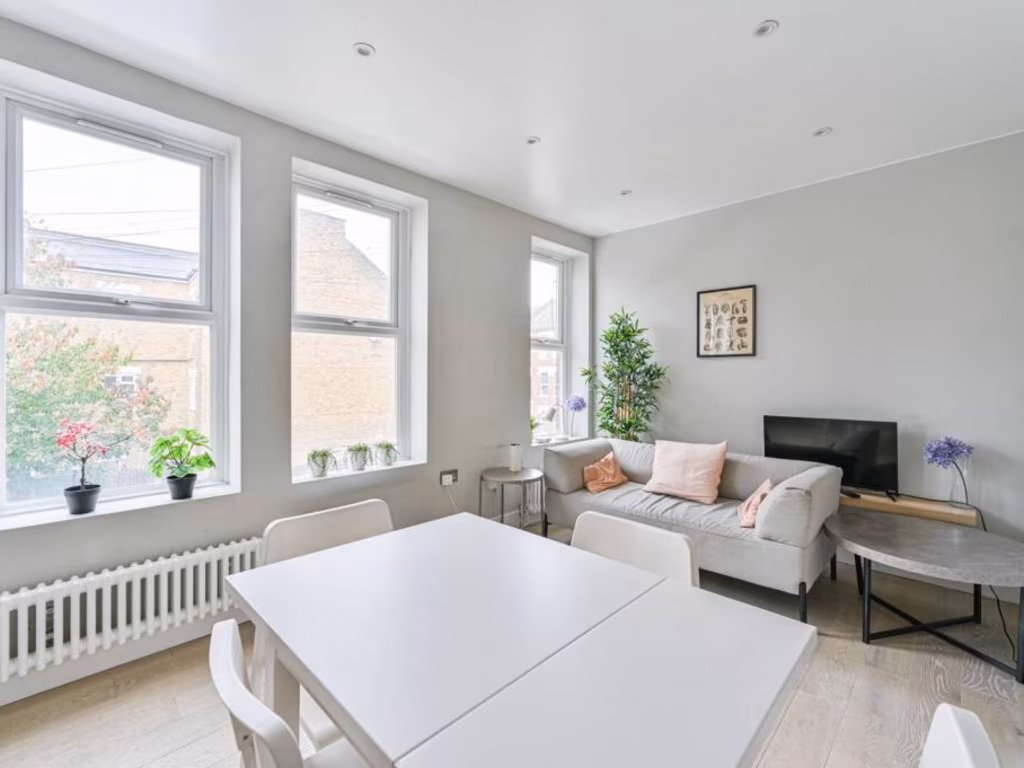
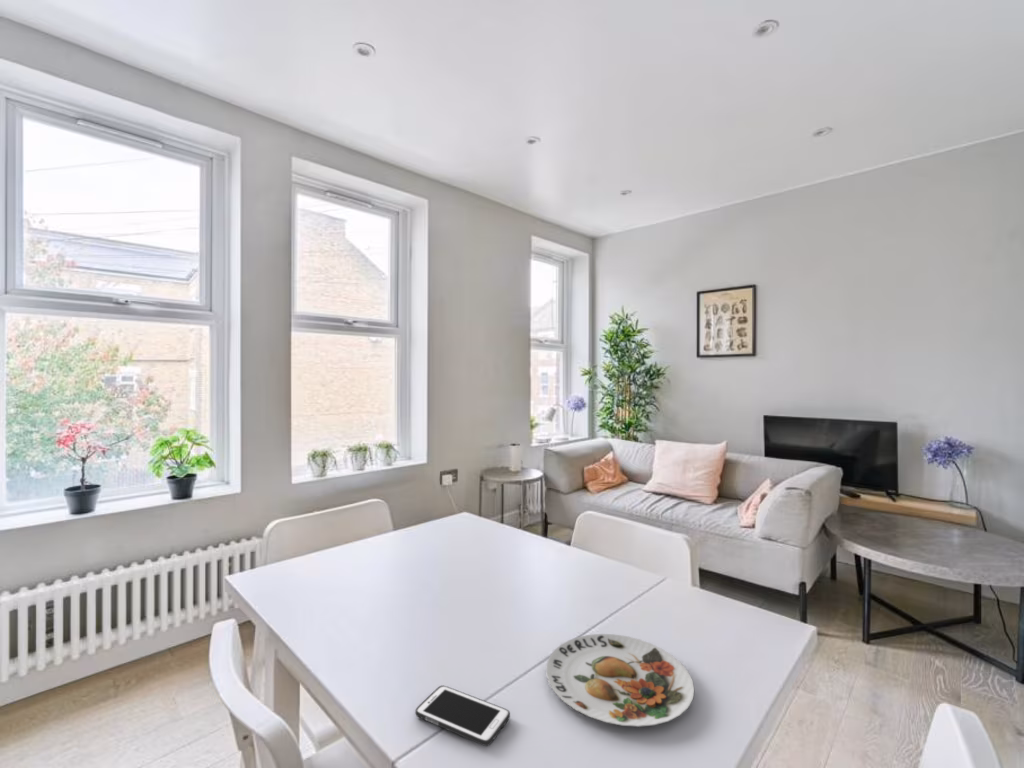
+ cell phone (462, 713)
+ plate (617, 675)
